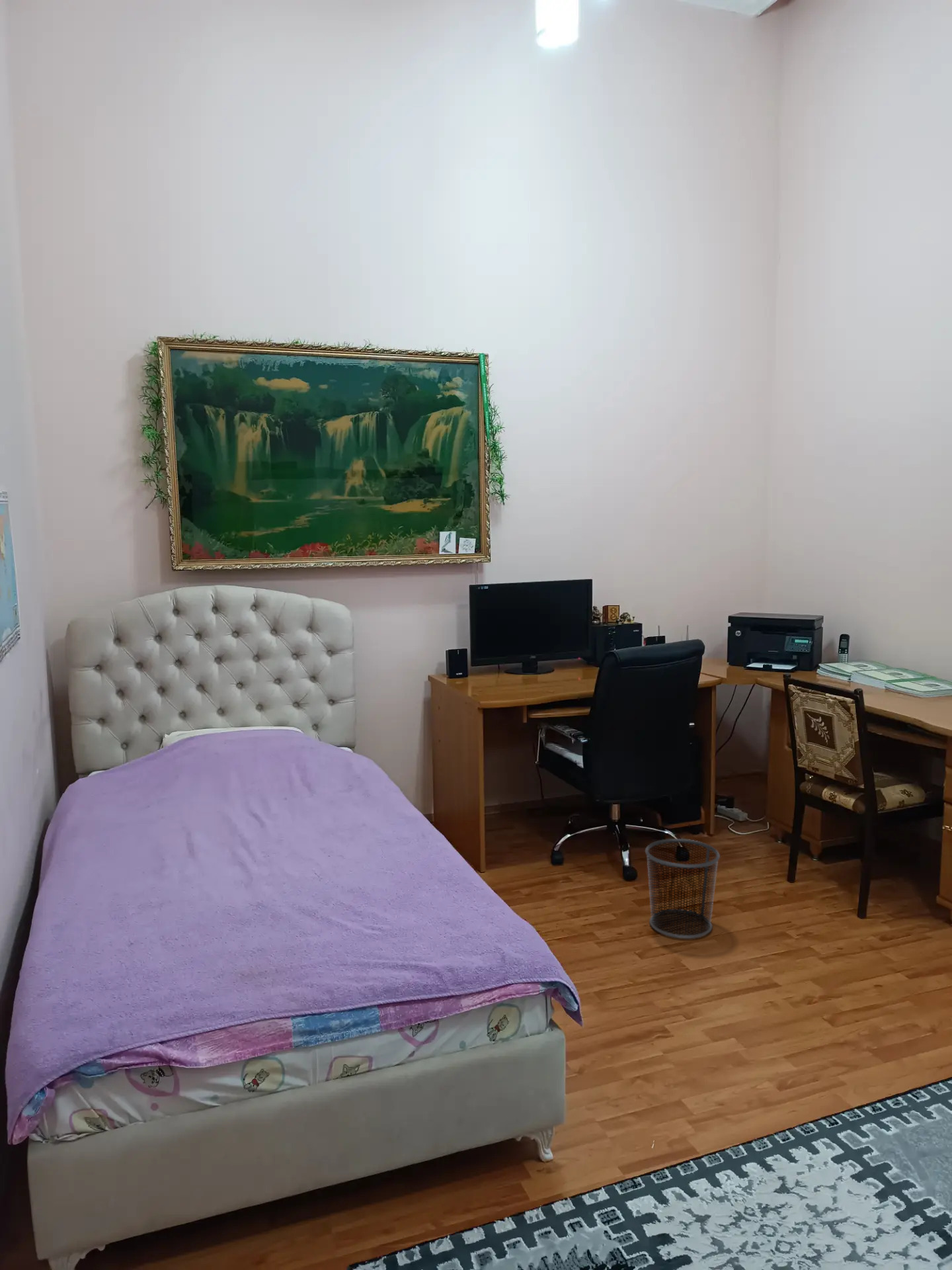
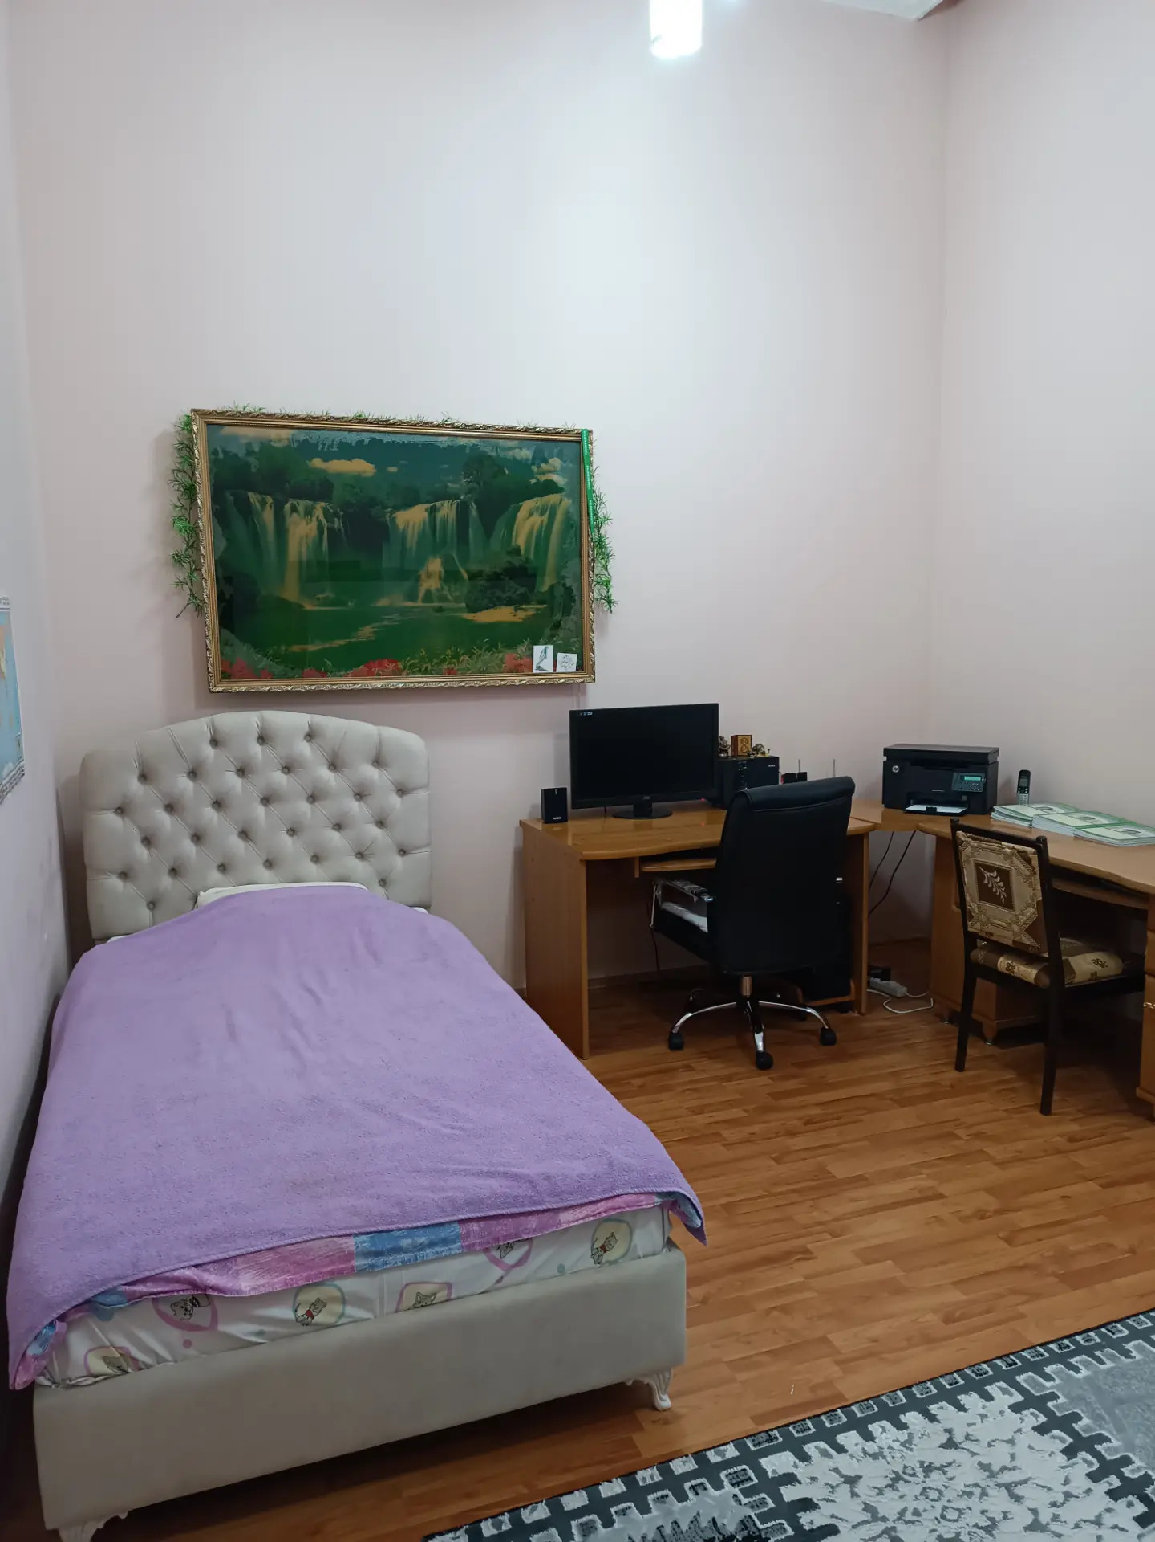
- waste bin (681, 888)
